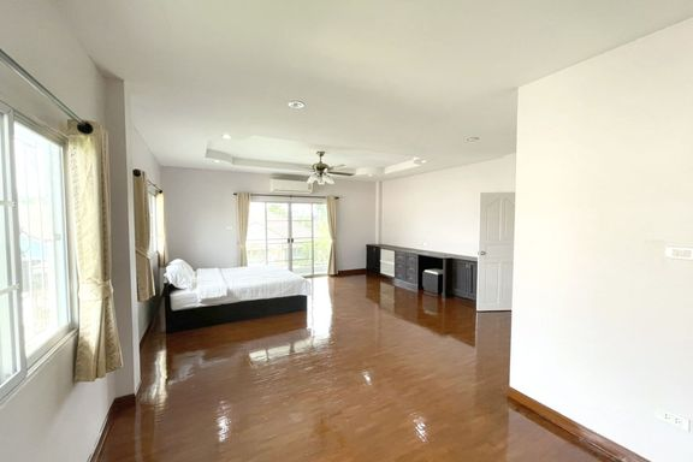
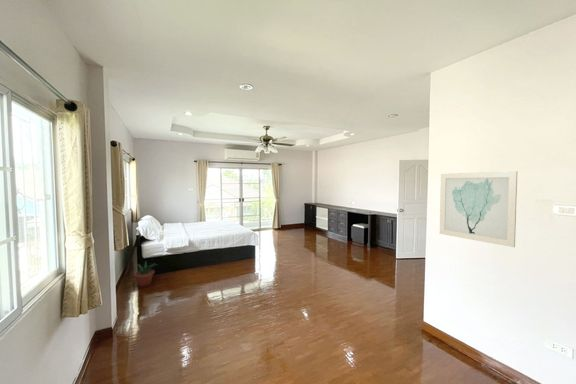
+ potted plant (146, 273)
+ wall art (473, 206)
